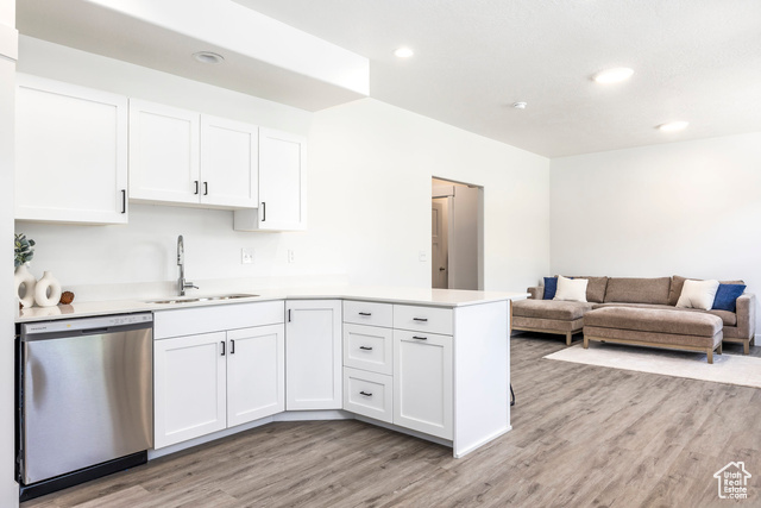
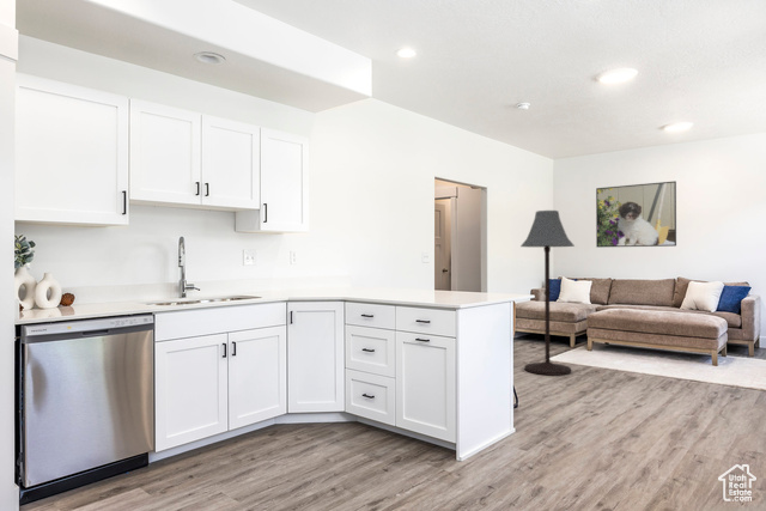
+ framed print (634, 215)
+ floor lamp (547, 290)
